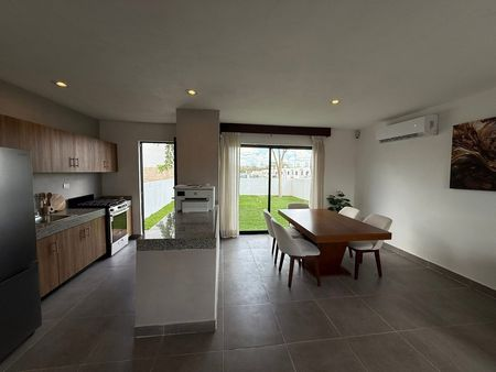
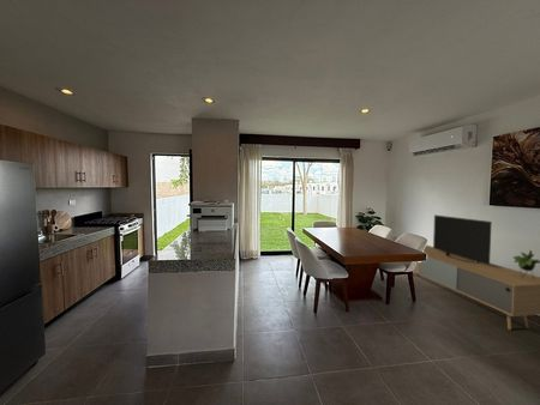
+ media console (455, 256)
